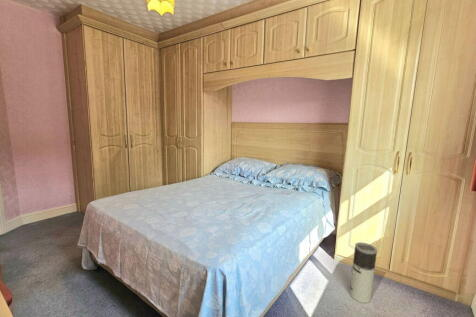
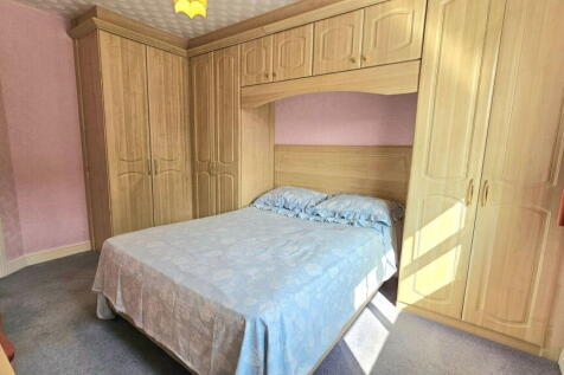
- air purifier (362, 272)
